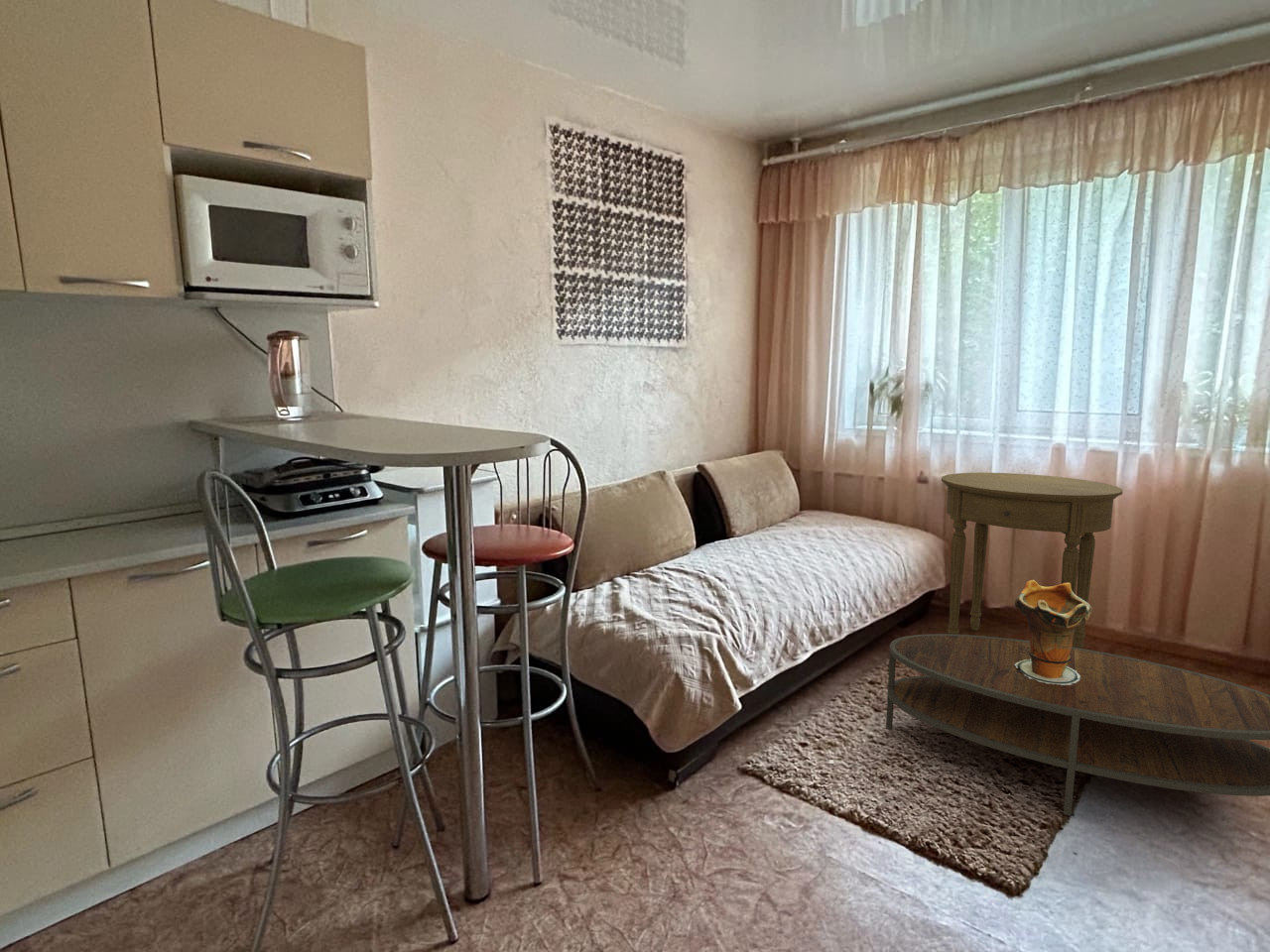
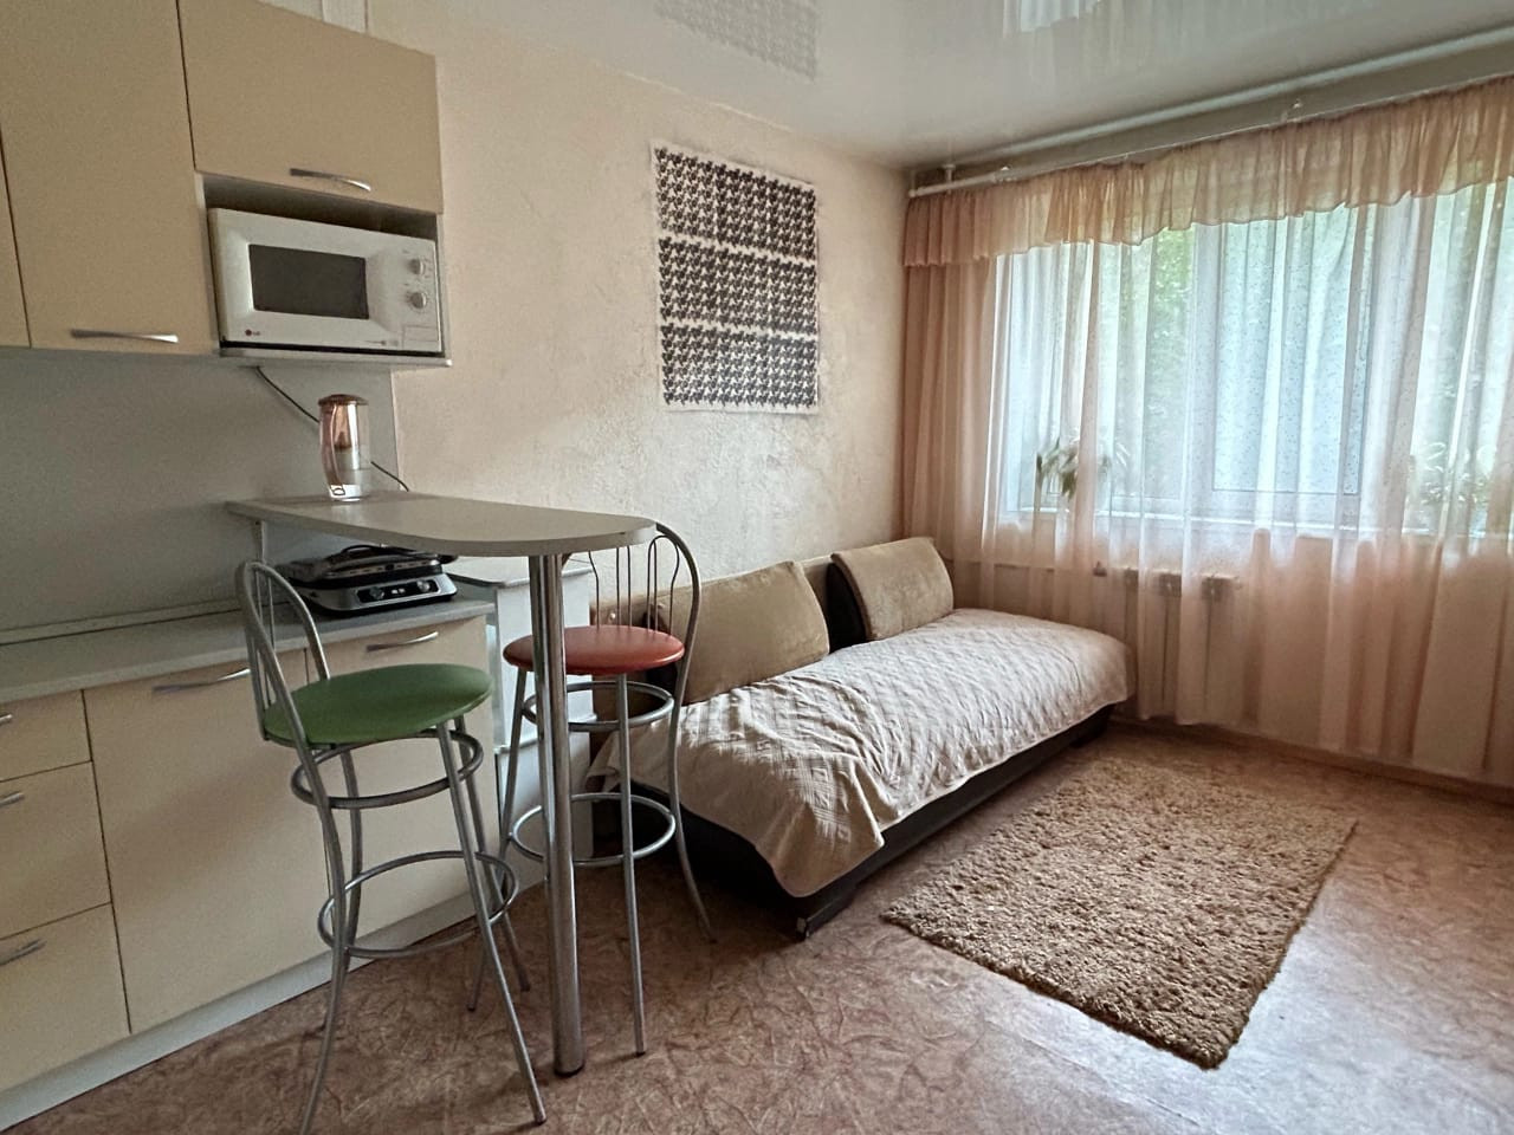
- decorative vase (1052, 630)
- side table (984, 563)
- coffee table (1071, 723)
